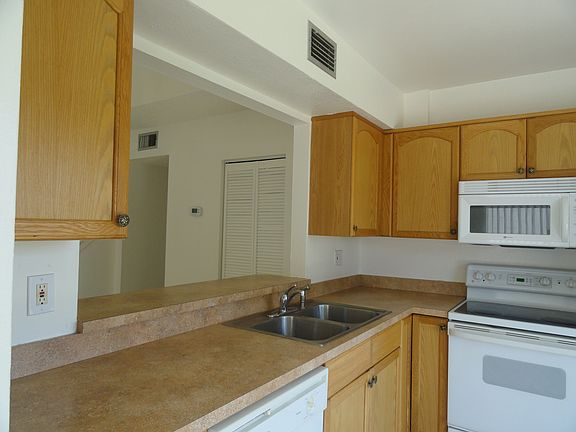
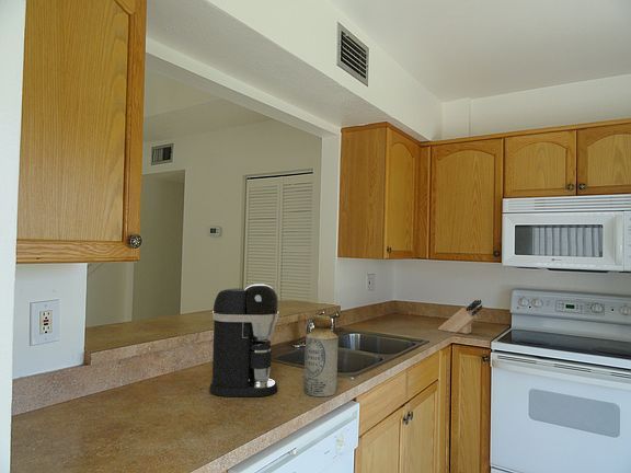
+ knife block (460, 314)
+ coffee maker (244, 336)
+ bottle (321, 353)
